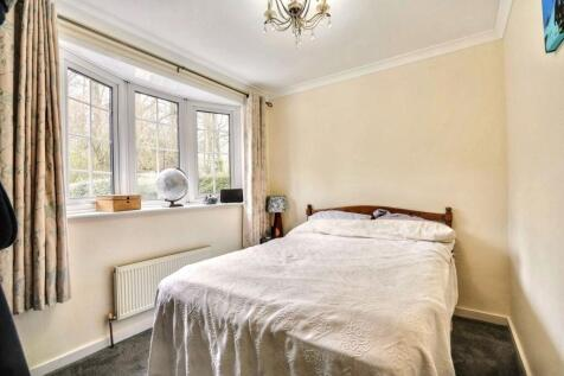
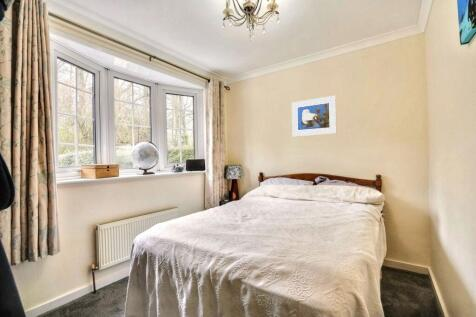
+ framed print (312, 117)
